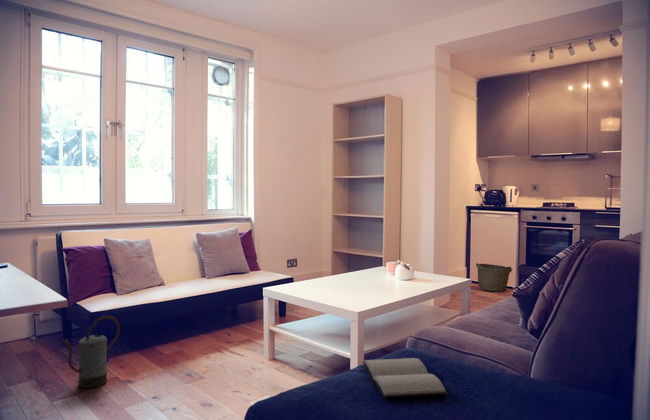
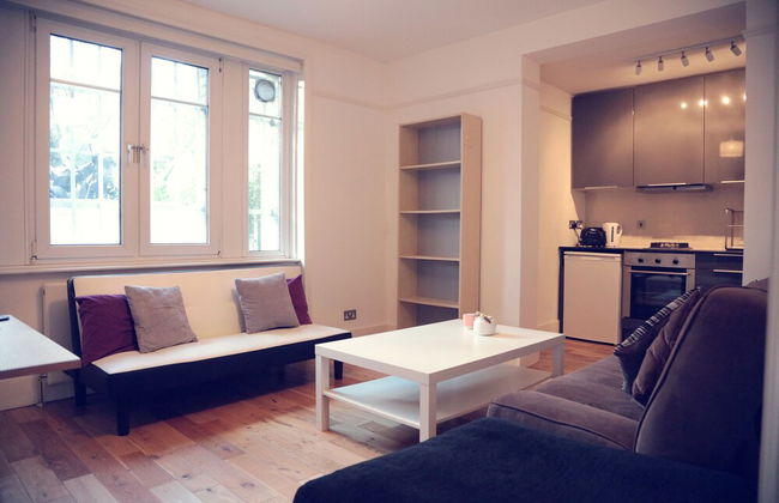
- basket (493, 276)
- book (401, 374)
- watering can (92, 350)
